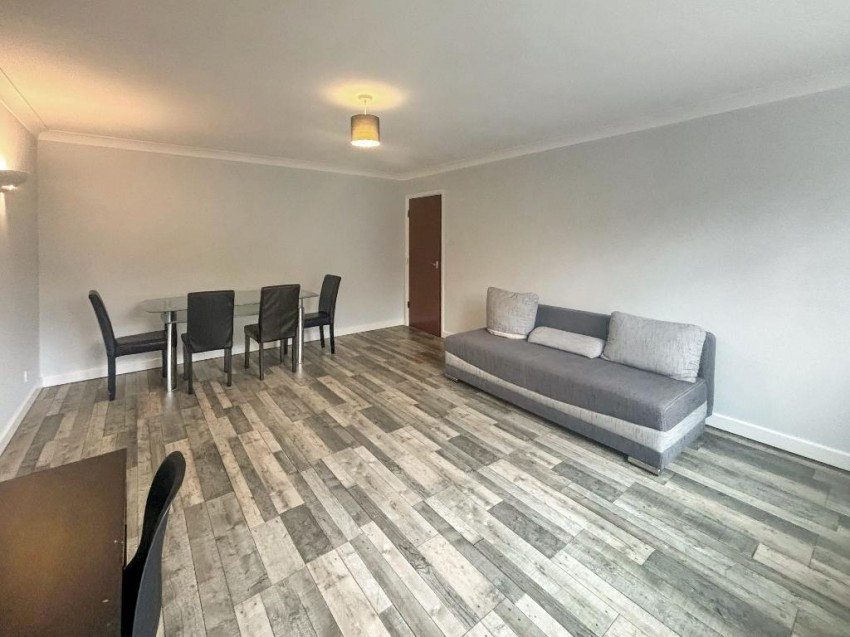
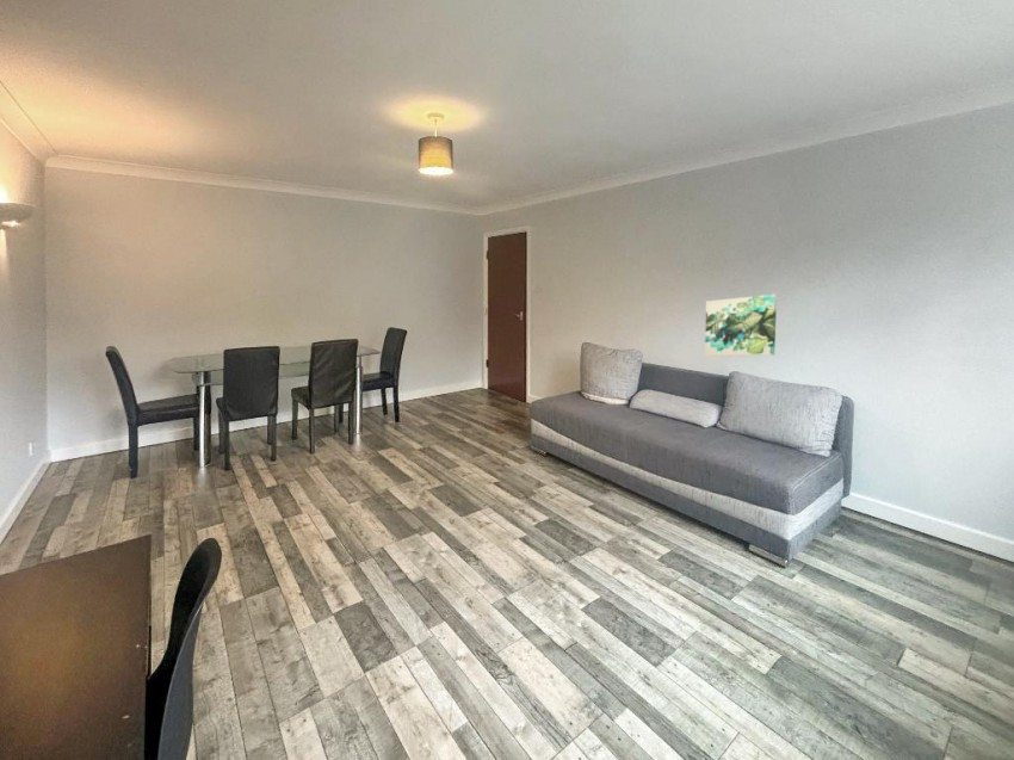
+ wall art (738, 327)
